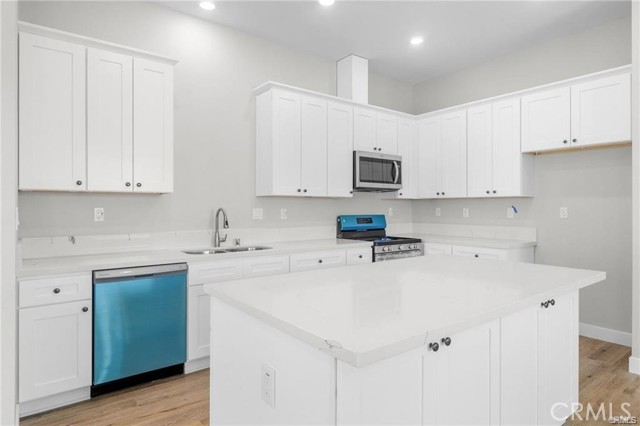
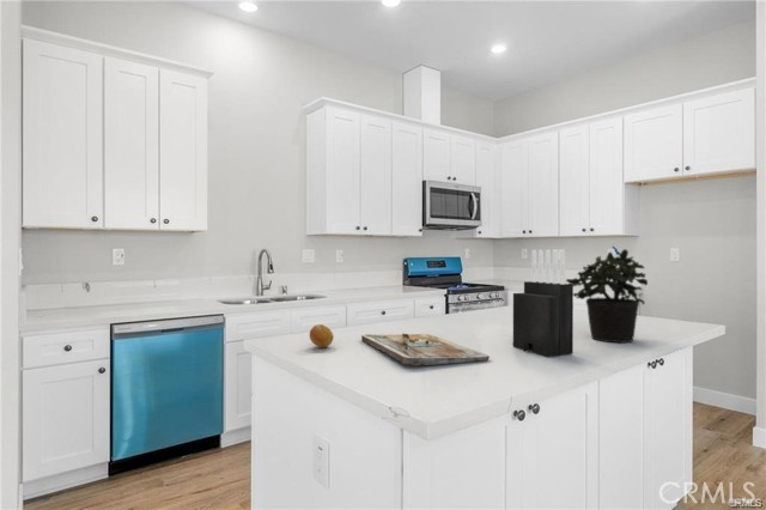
+ fruit (321, 335)
+ cutting board (419, 340)
+ potted plant (614, 293)
+ knife block (539, 299)
